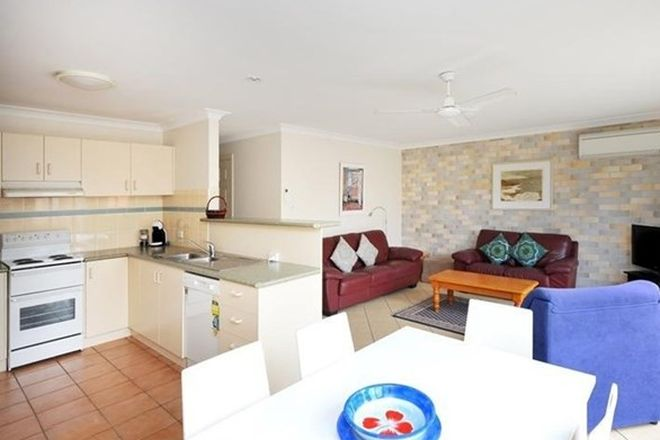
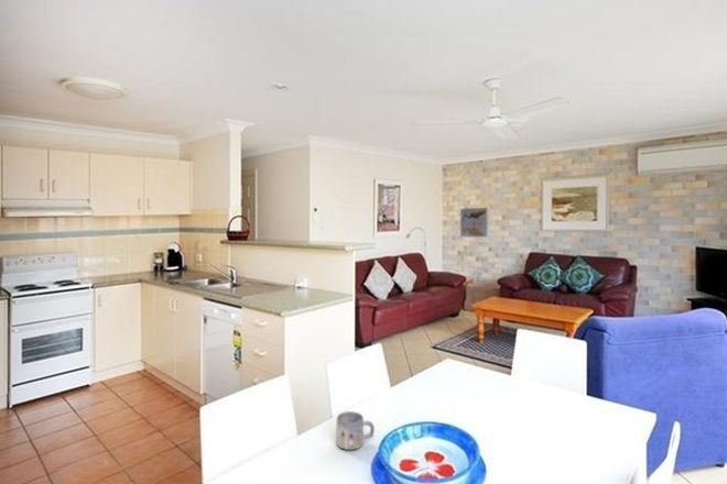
+ mug (355, 429)
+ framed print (474, 222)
